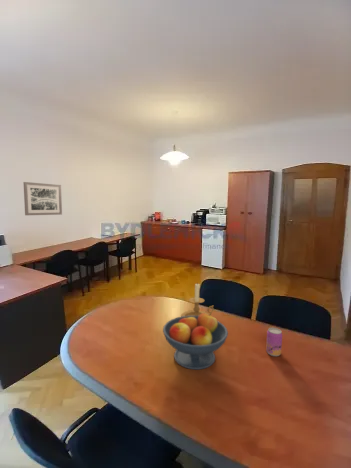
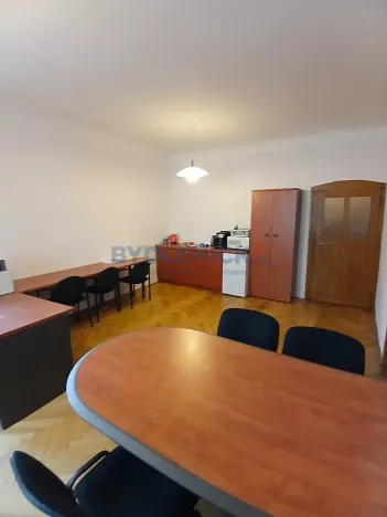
- wall art (44, 199)
- candle holder (196, 301)
- fruit bowl (194, 338)
- beverage can (274, 341)
